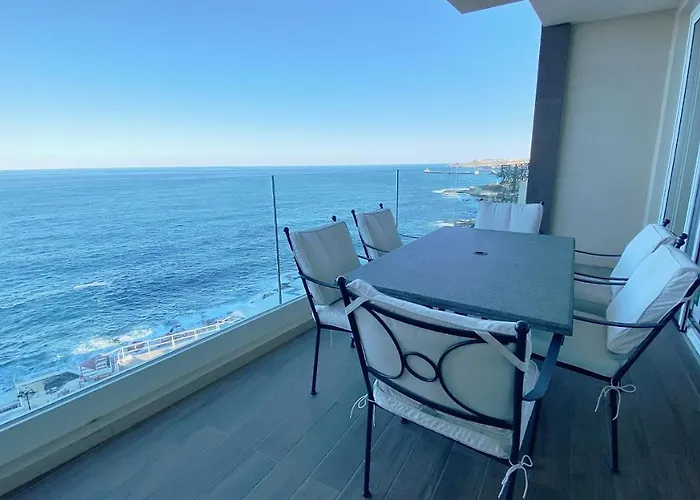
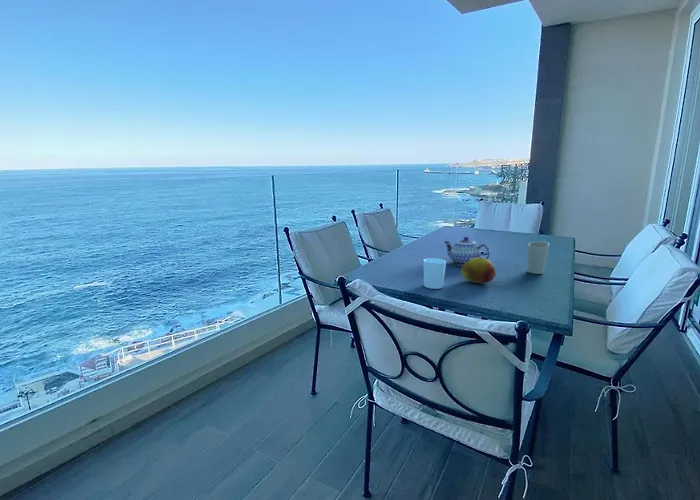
+ cup (537, 257)
+ cup (434, 273)
+ fruit (478, 269)
+ teapot (465, 250)
